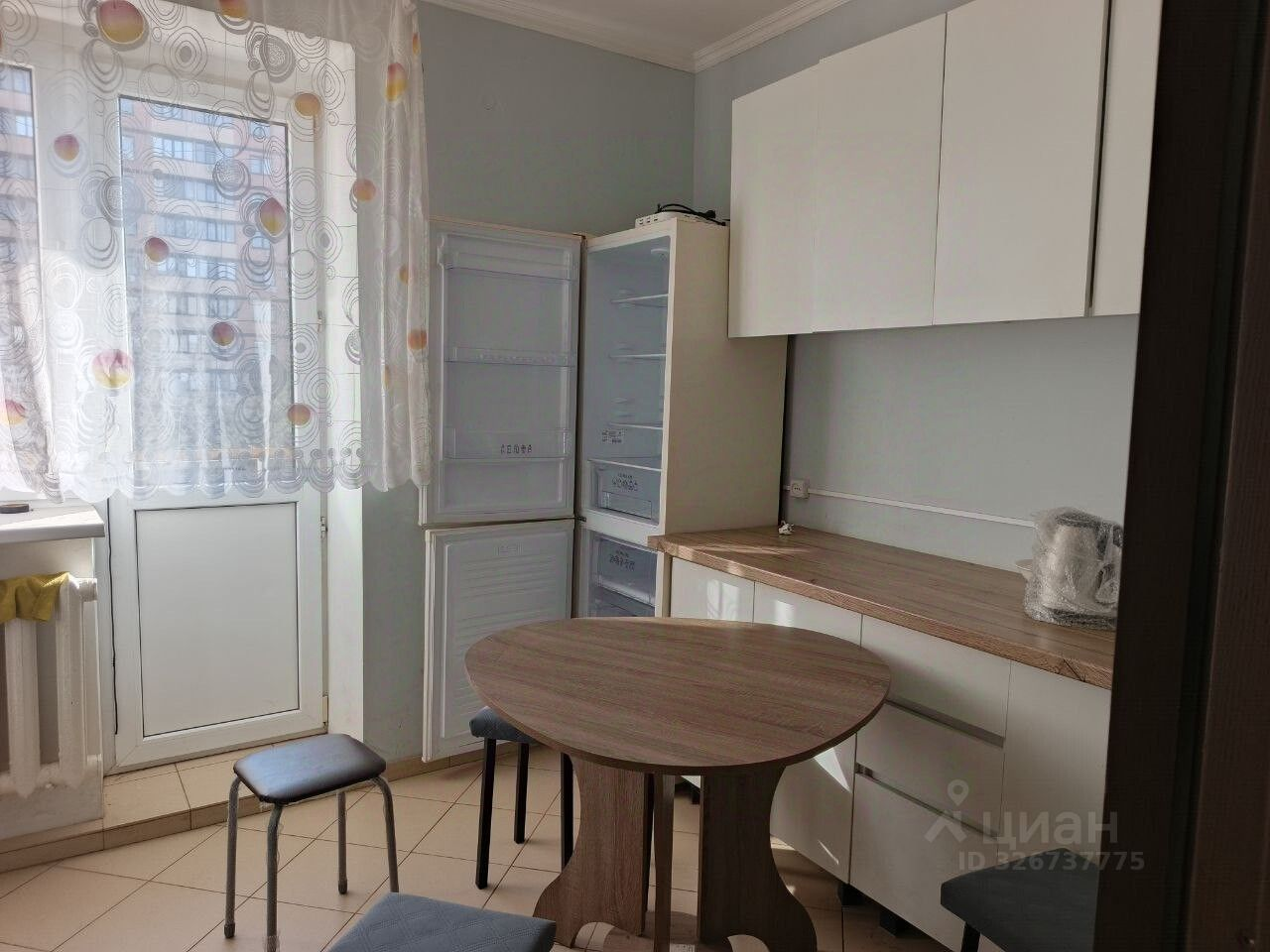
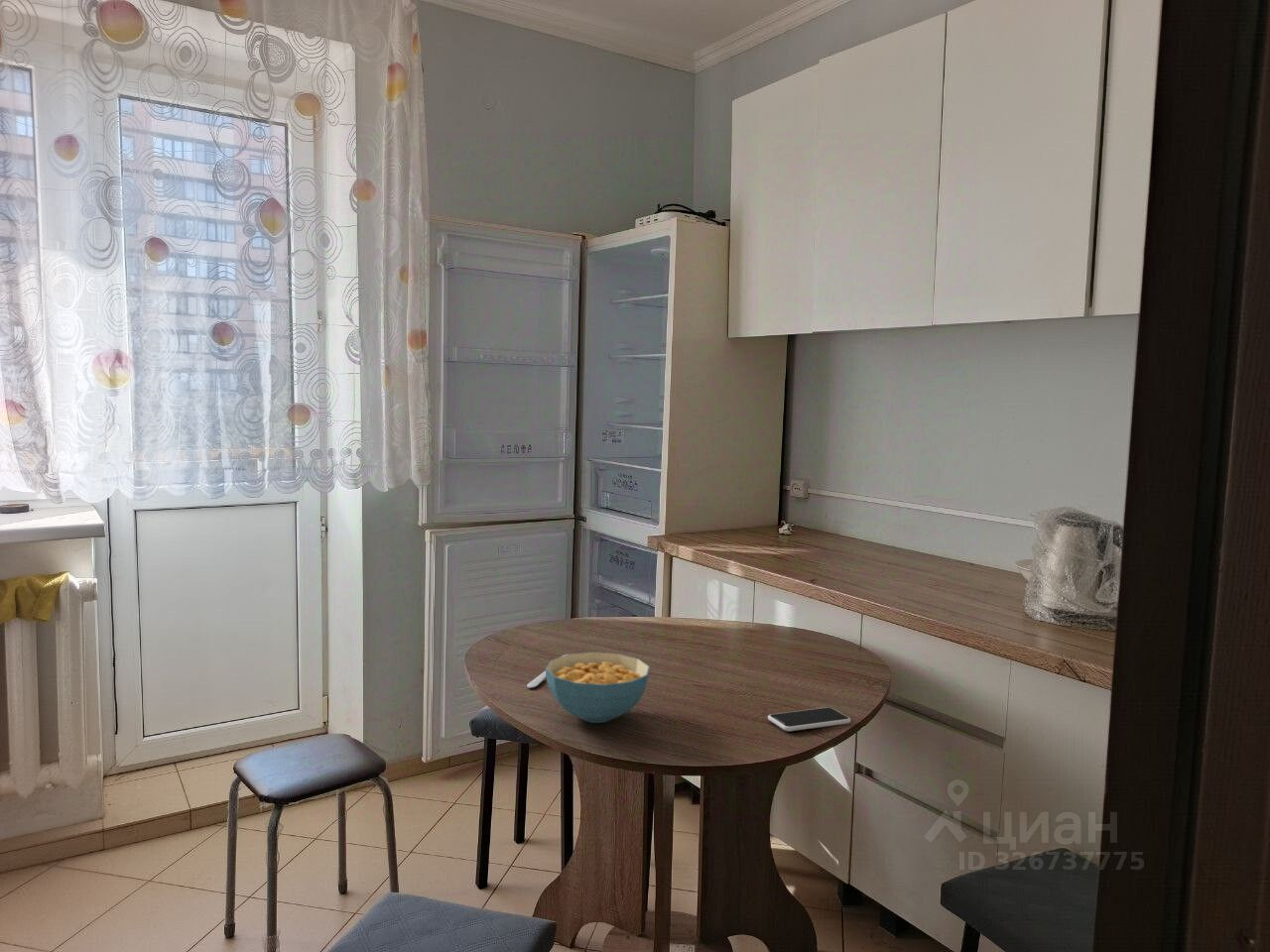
+ spoon (545, 670)
+ cereal bowl (597, 692)
+ smartphone (809, 718)
